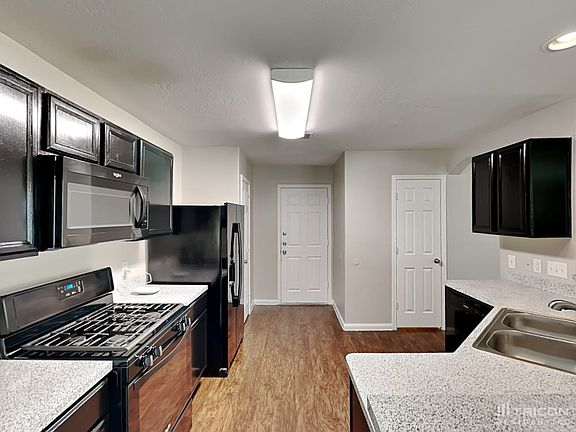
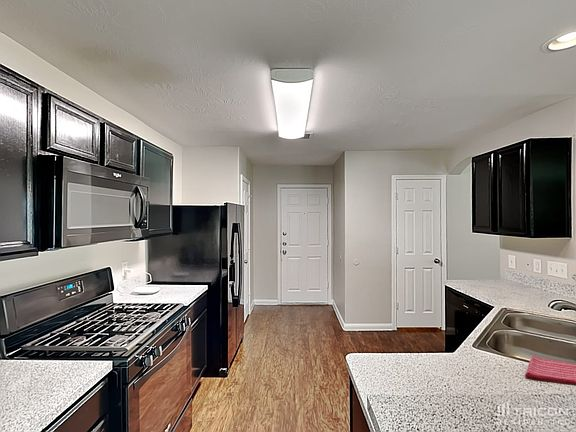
+ dish towel (554, 370)
